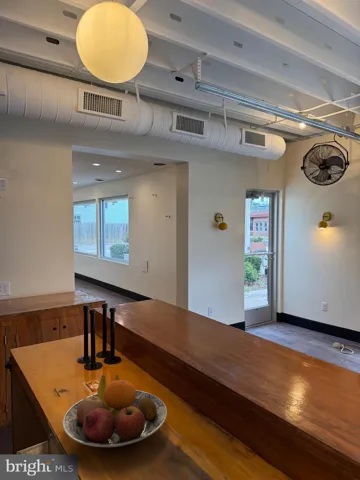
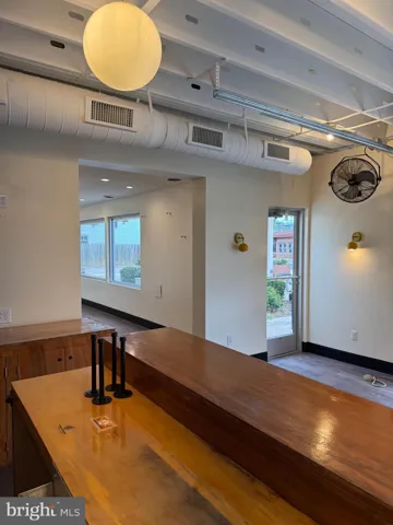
- fruit bowl (116, 409)
